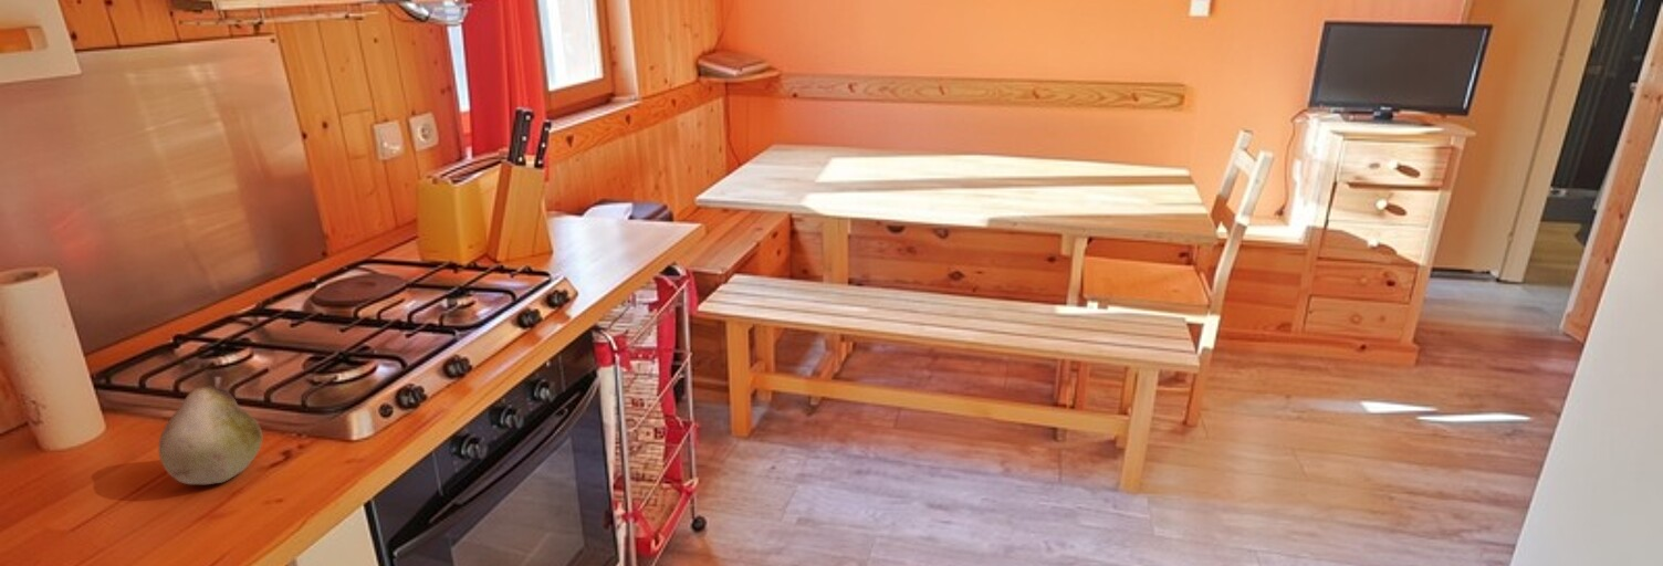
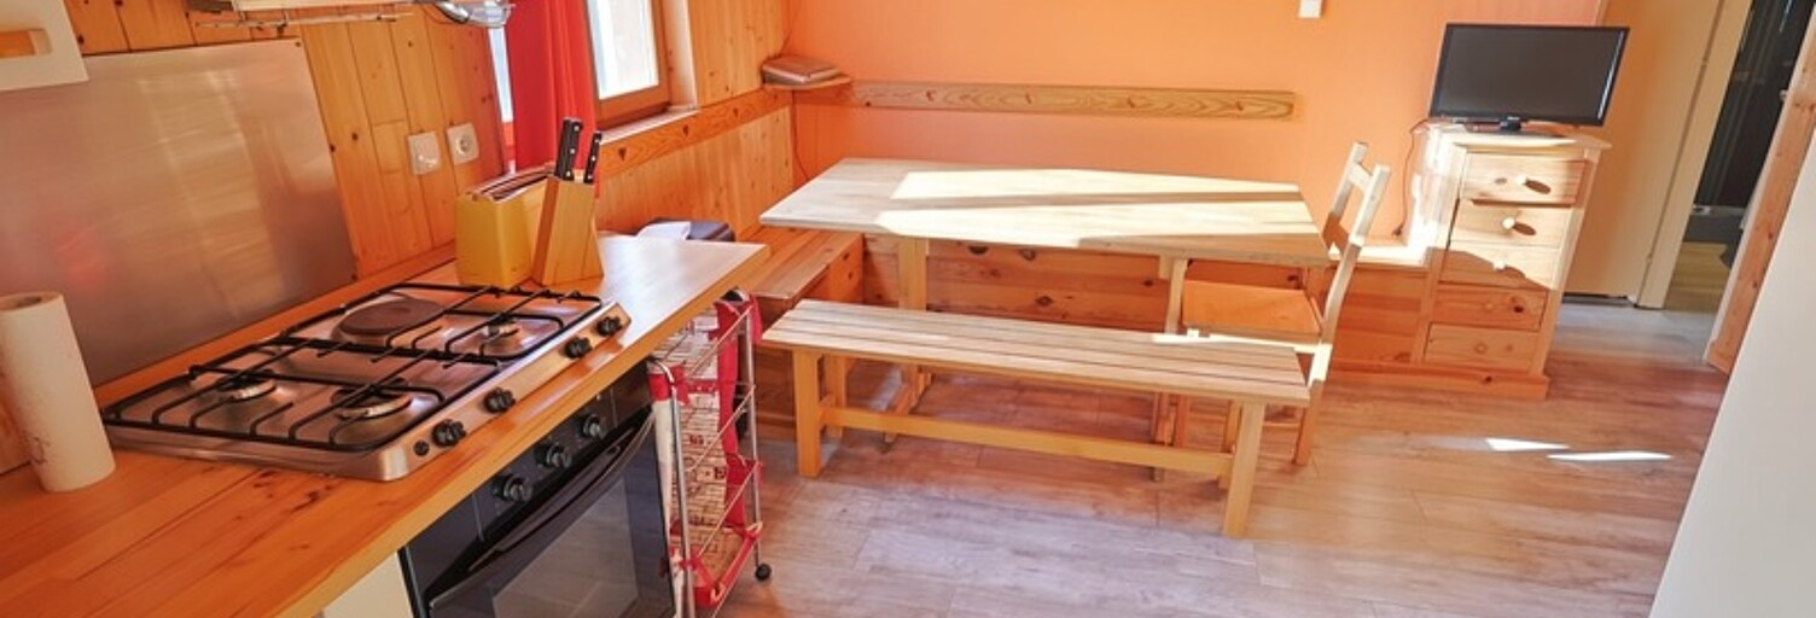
- fruit (207, 431)
